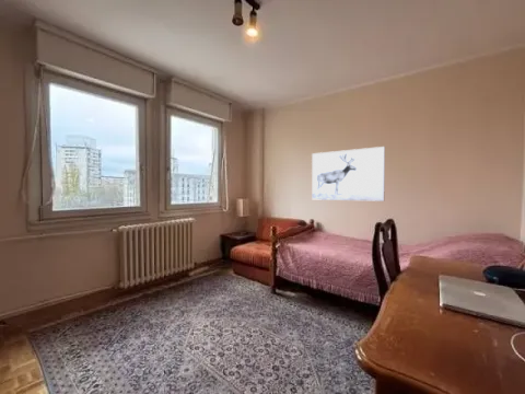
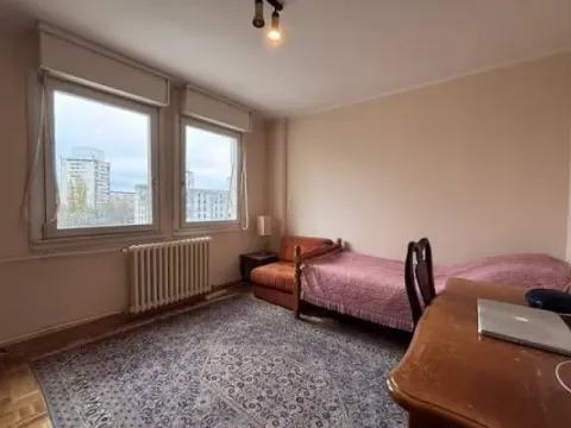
- wall art (345, 175)
